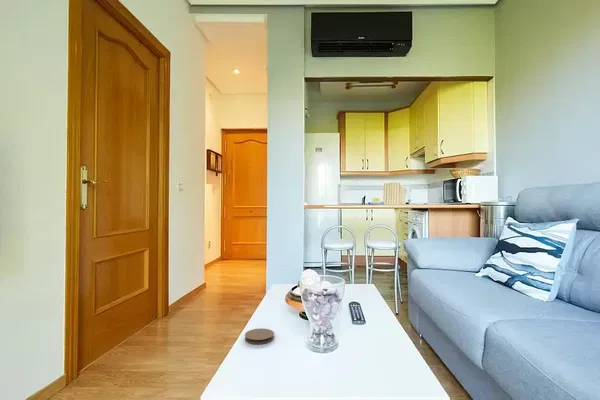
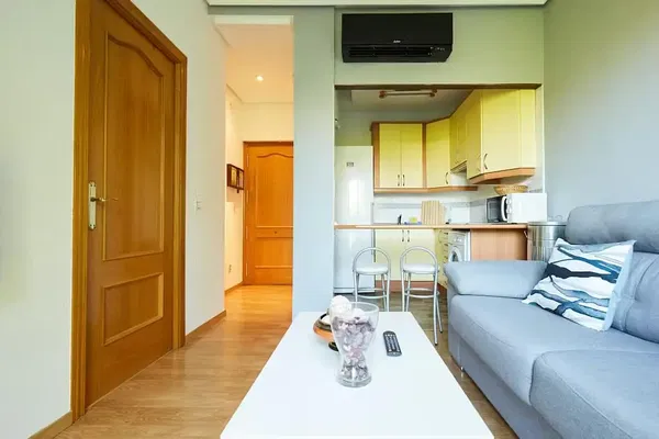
- coaster (259, 335)
